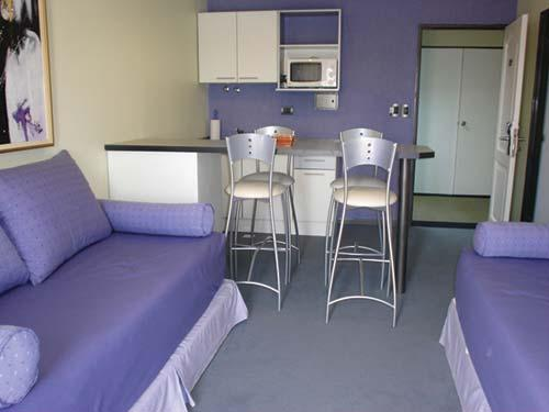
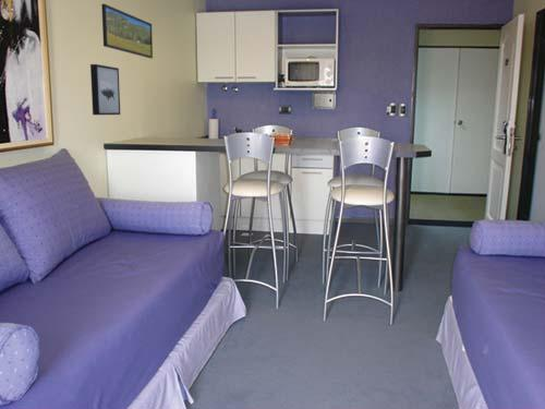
+ wall art (106, 91)
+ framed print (130, 34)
